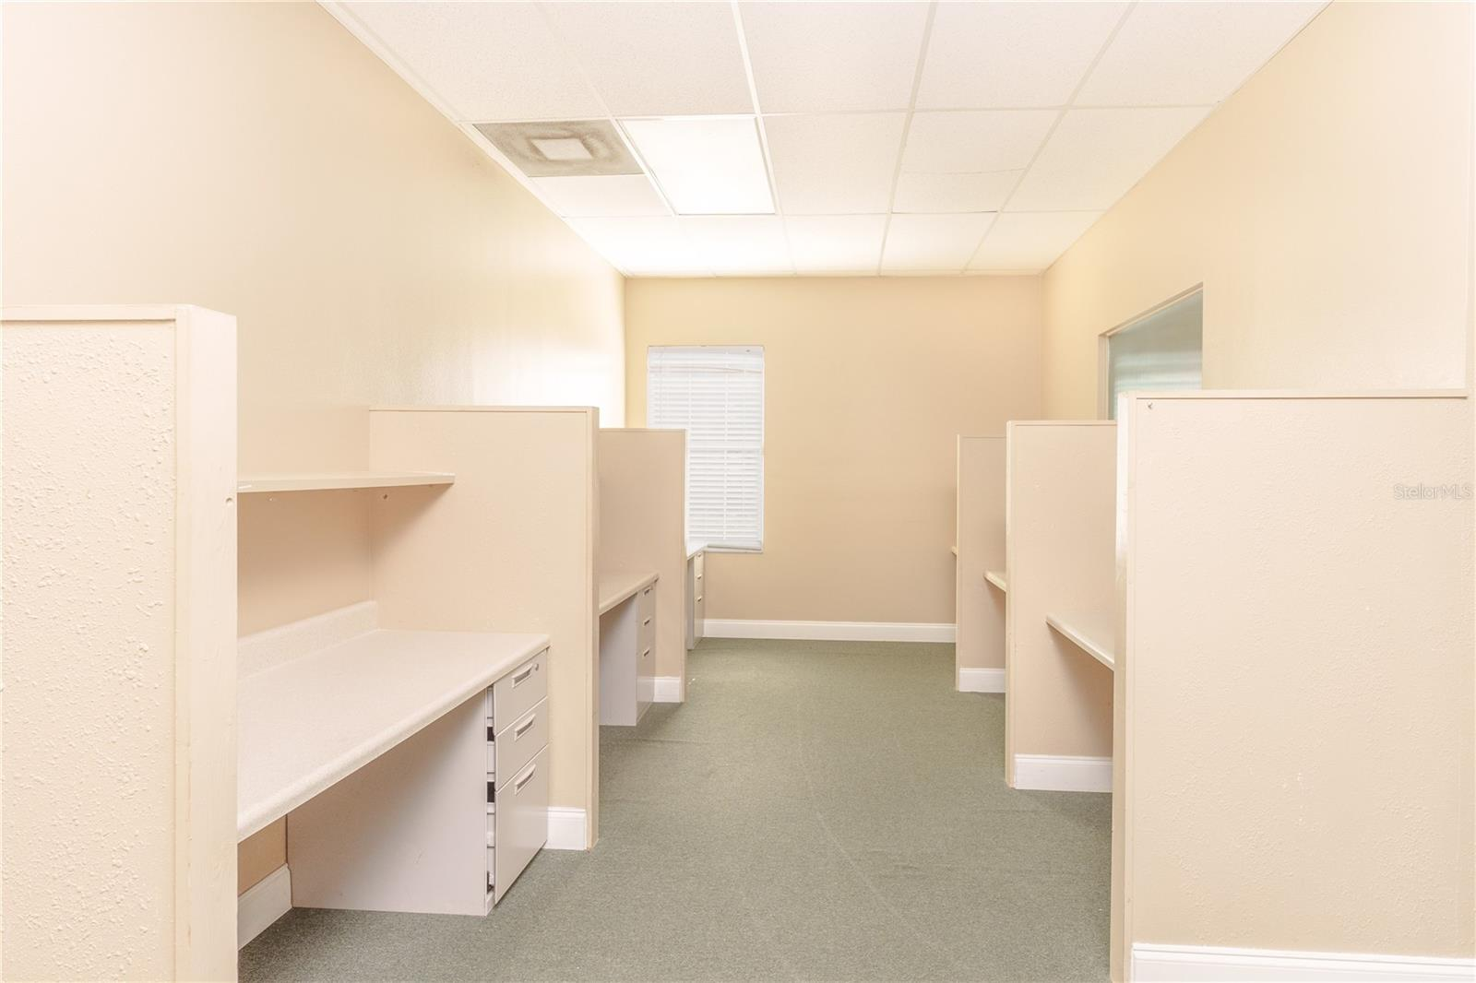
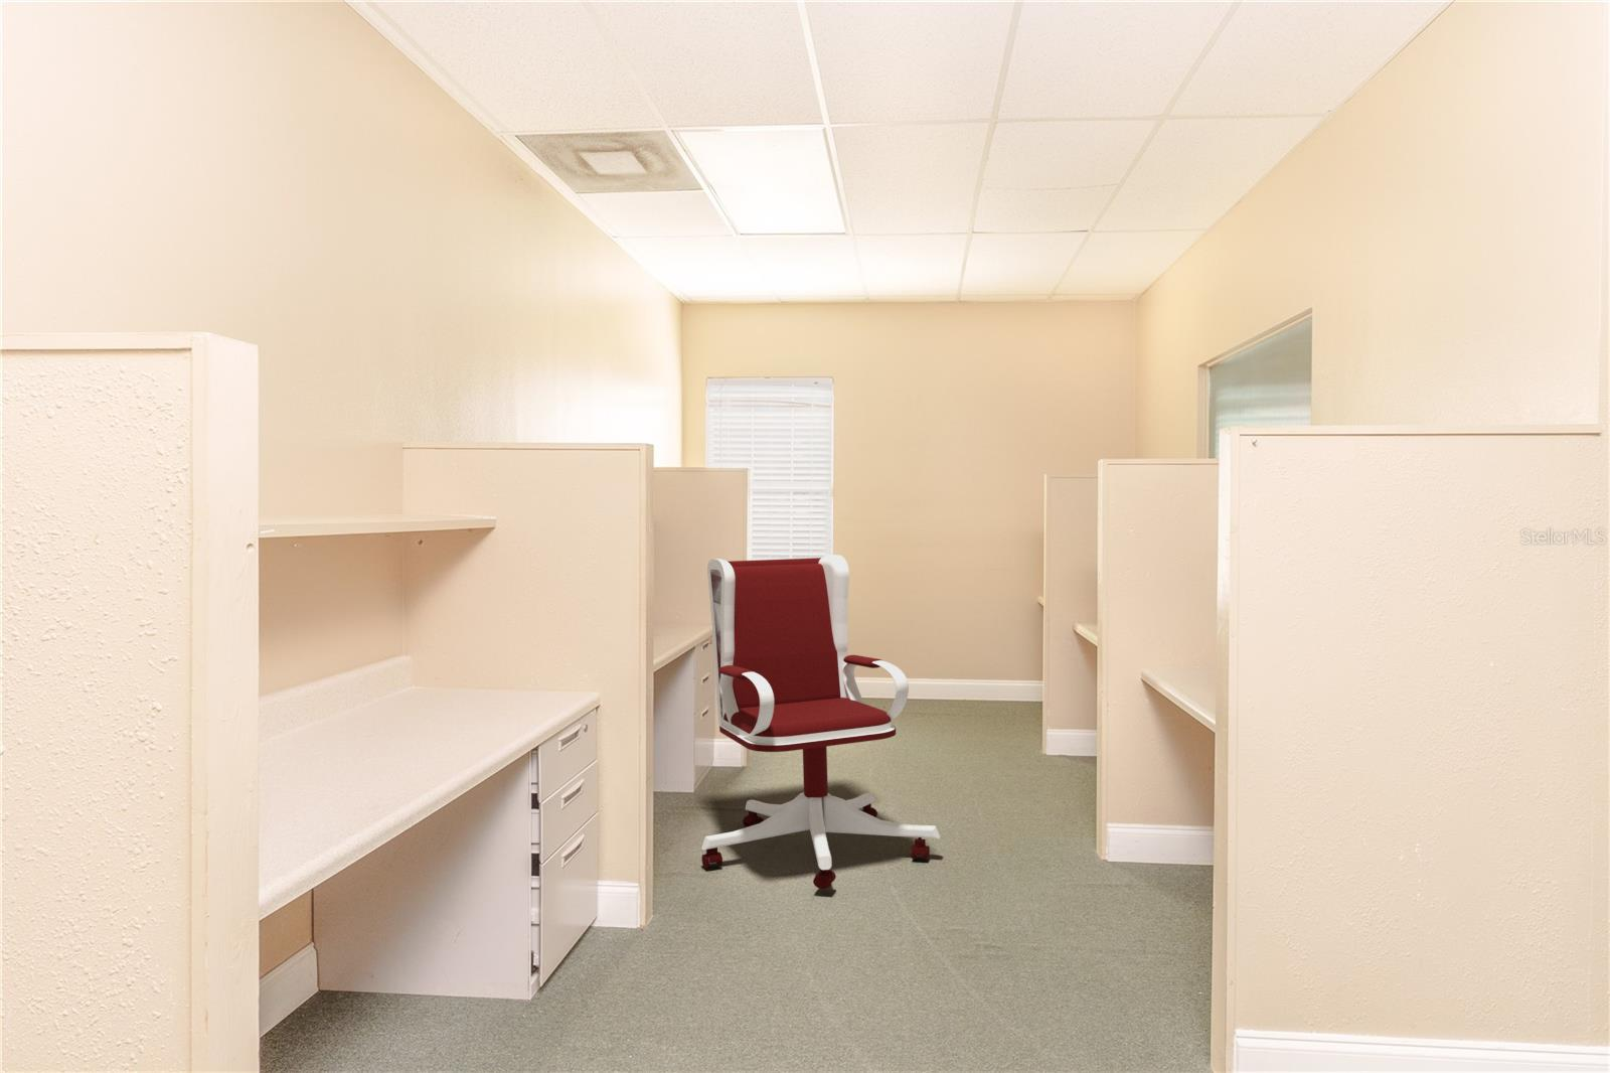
+ office chair (813, 704)
